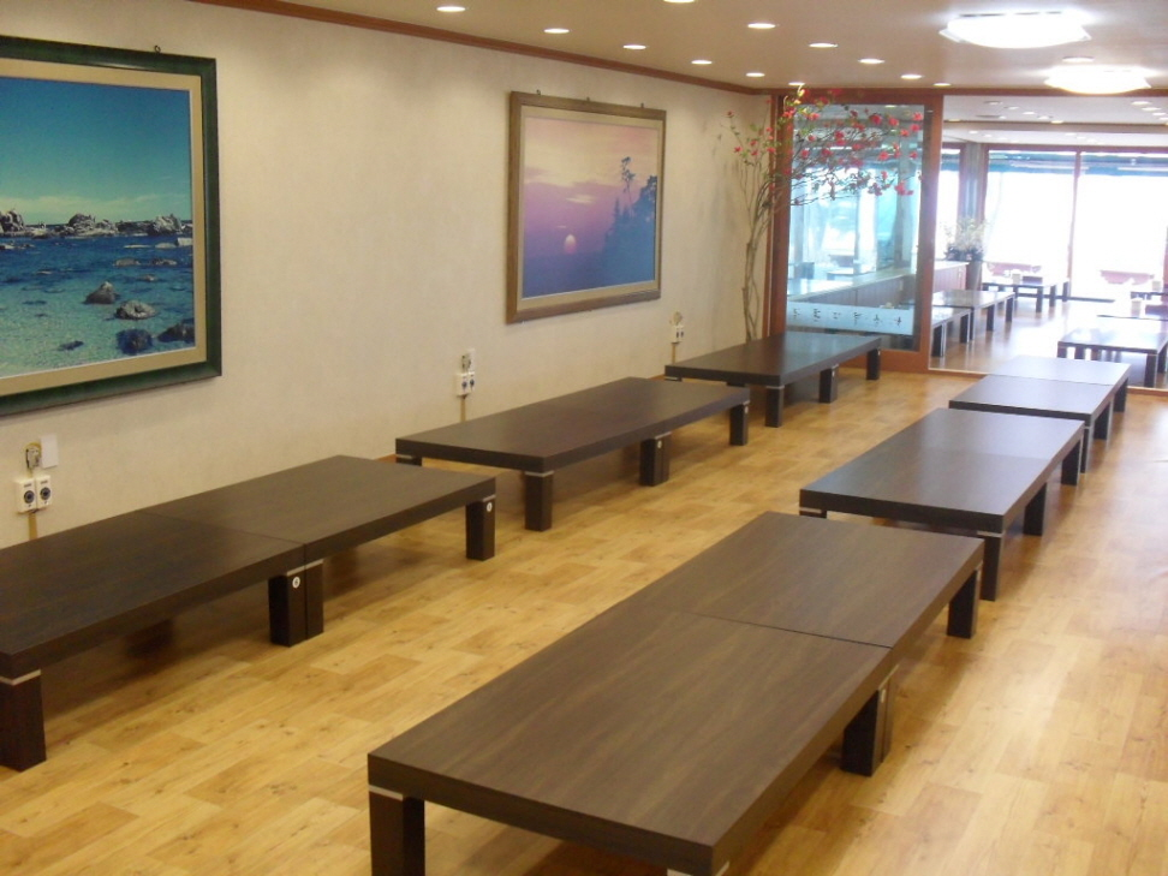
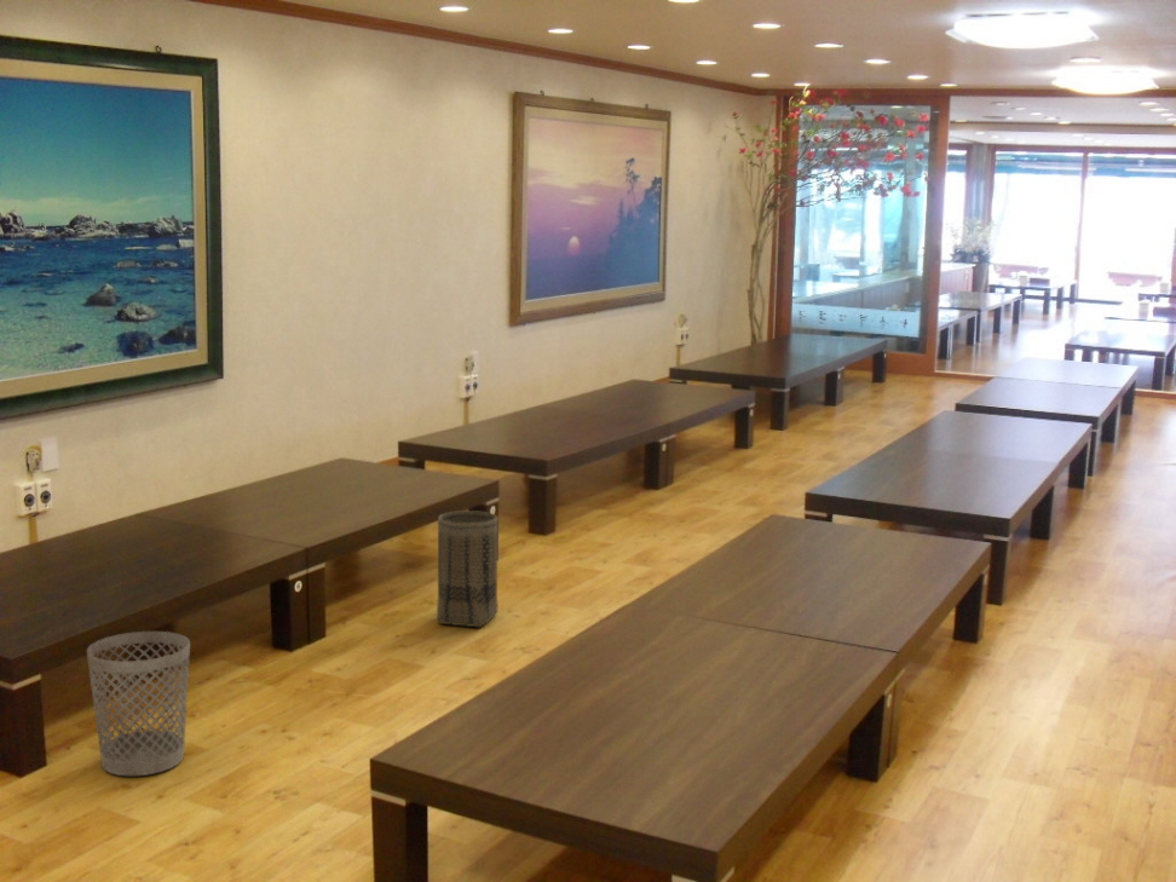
+ basket (467, 567)
+ wastebasket (140, 703)
